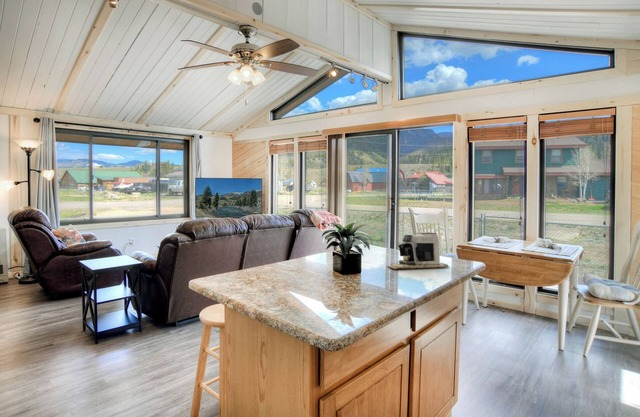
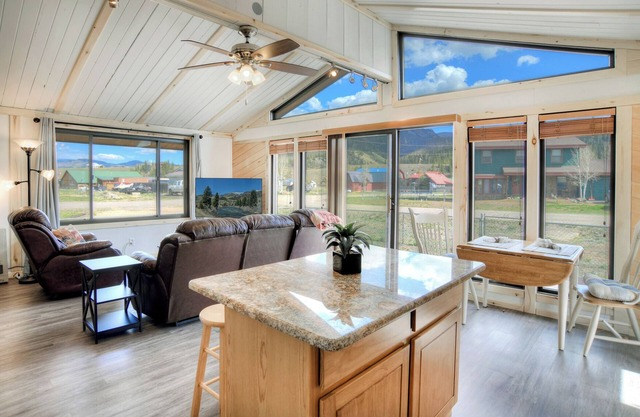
- coffee maker (419, 249)
